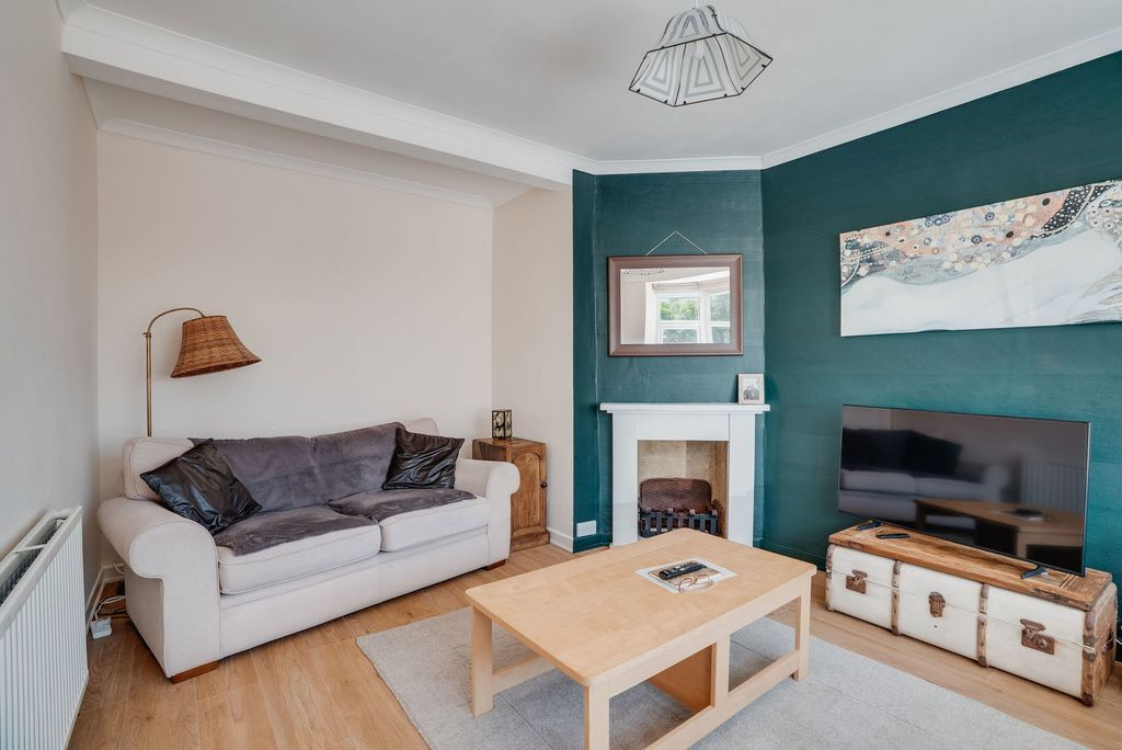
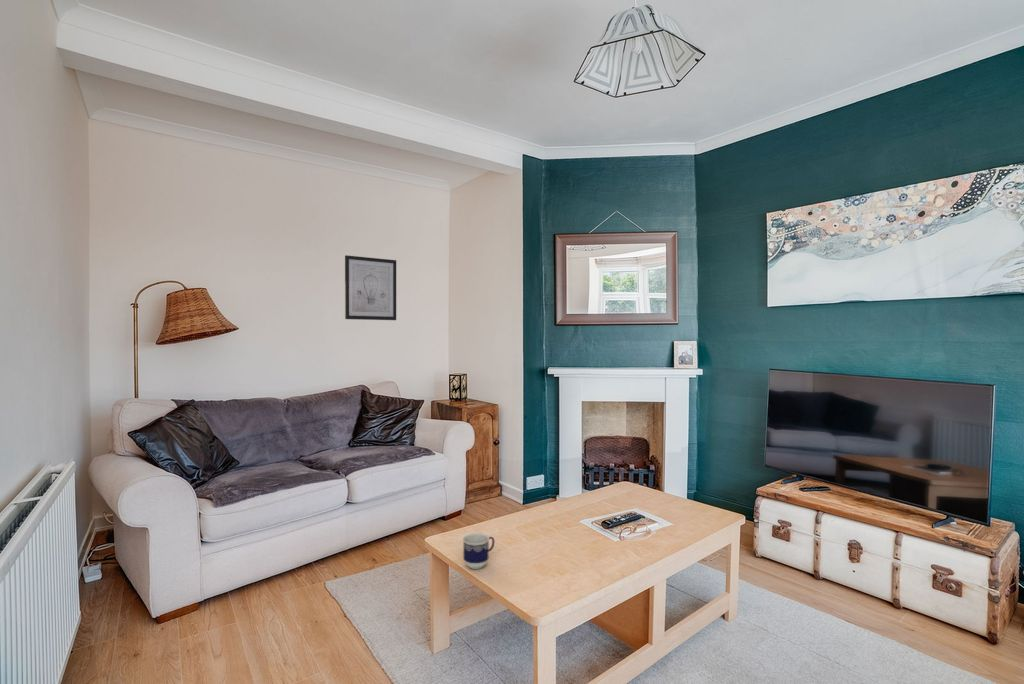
+ wall art (371, 288)
+ cup (479, 550)
